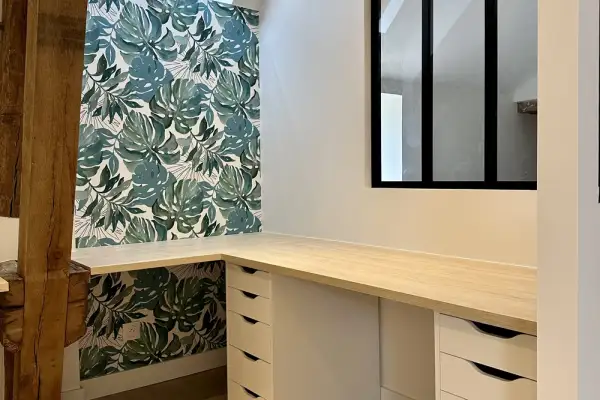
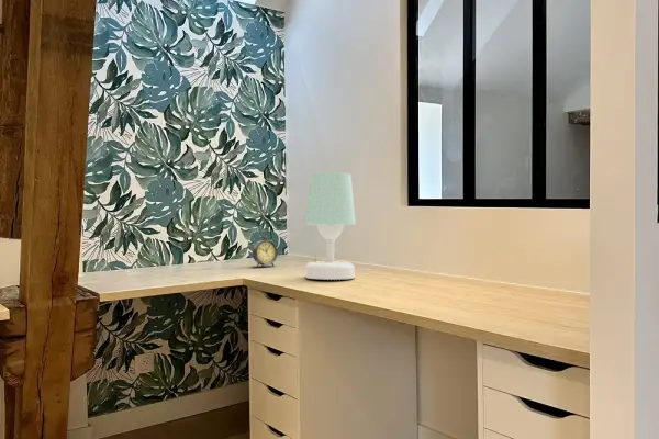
+ table lamp (330, 225)
+ alarm clock (264, 248)
